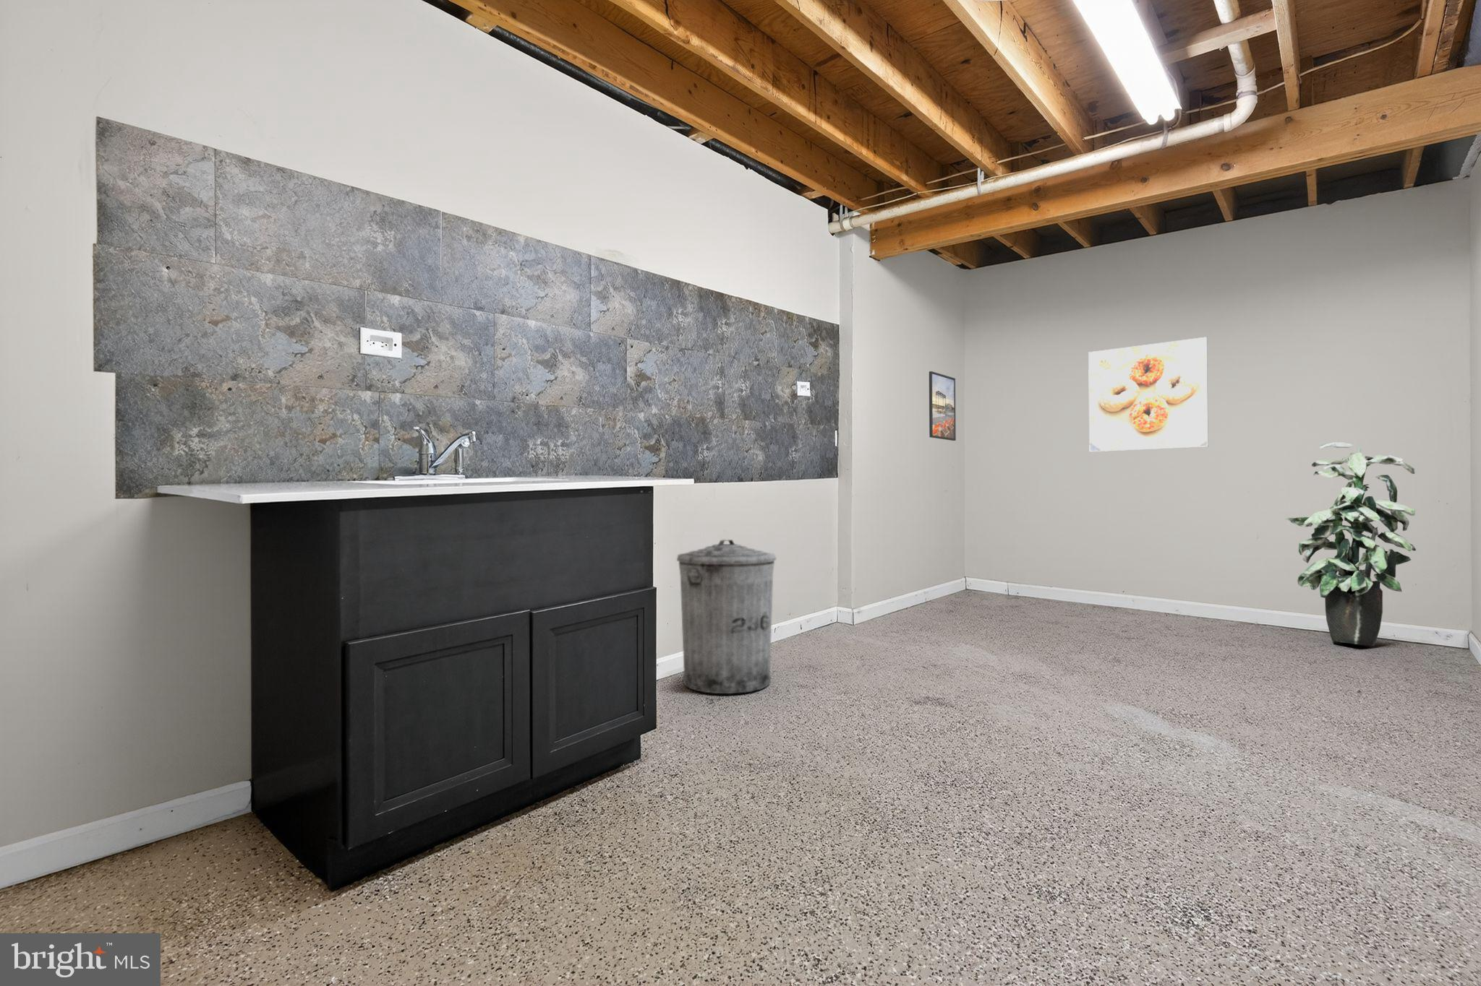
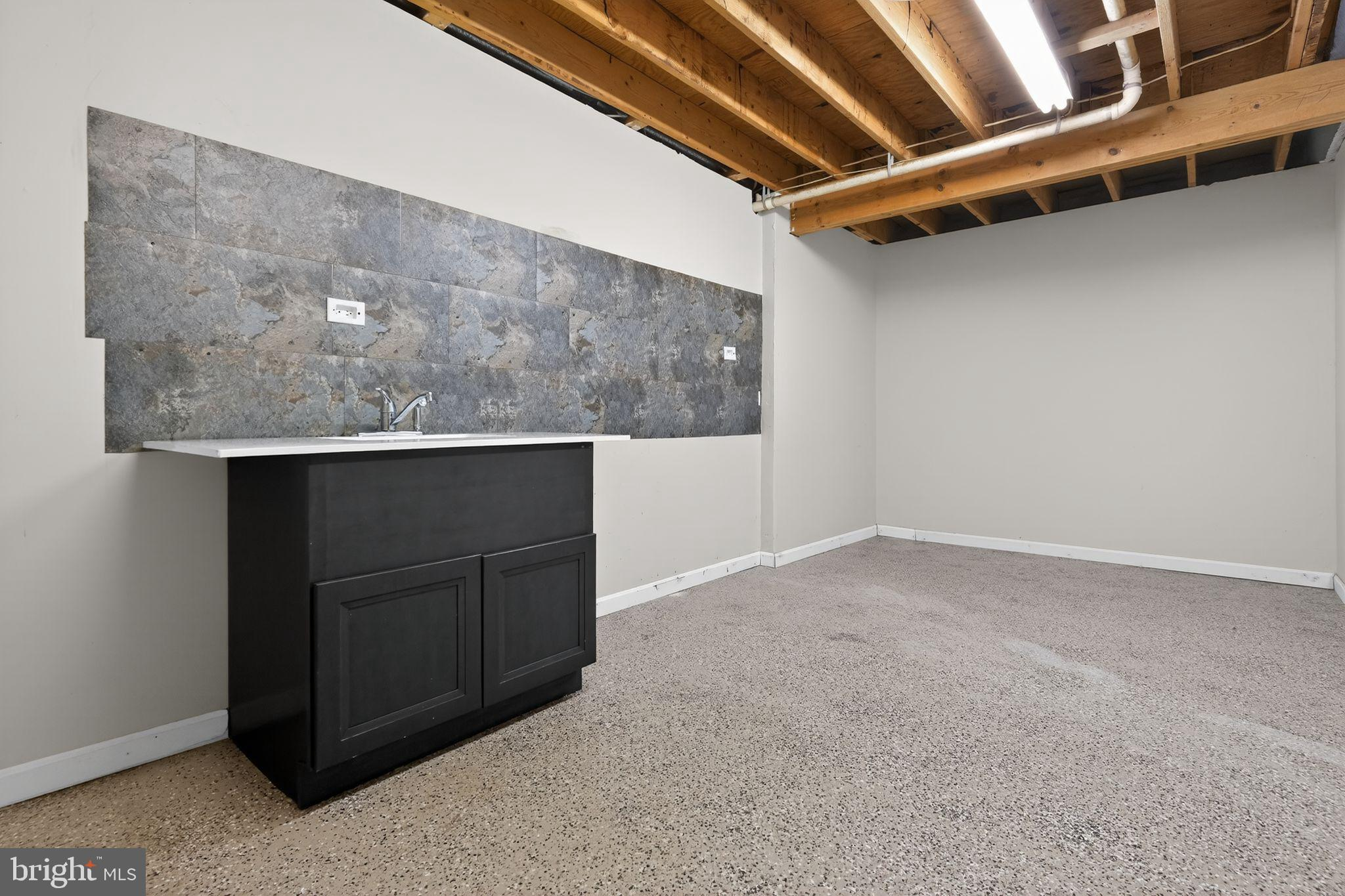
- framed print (943, 407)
- indoor plant (1349, 543)
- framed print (1145, 396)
- trash can (726, 611)
